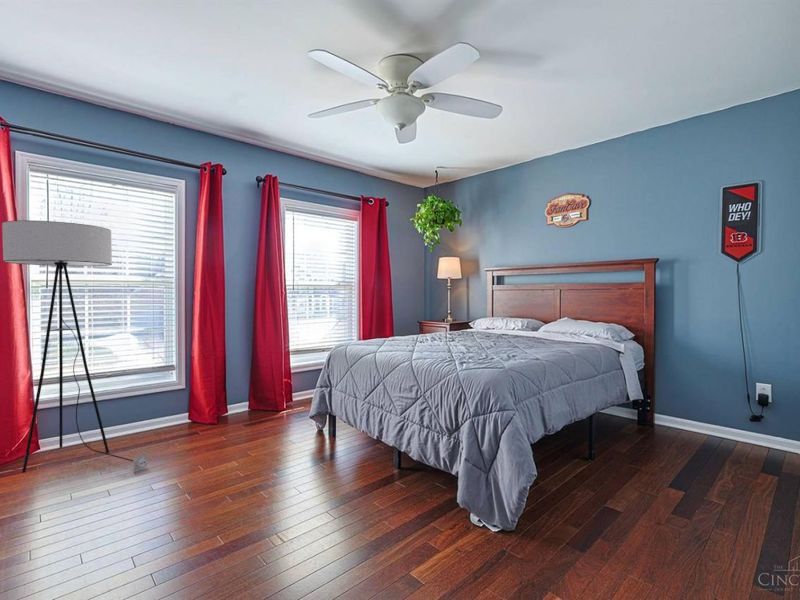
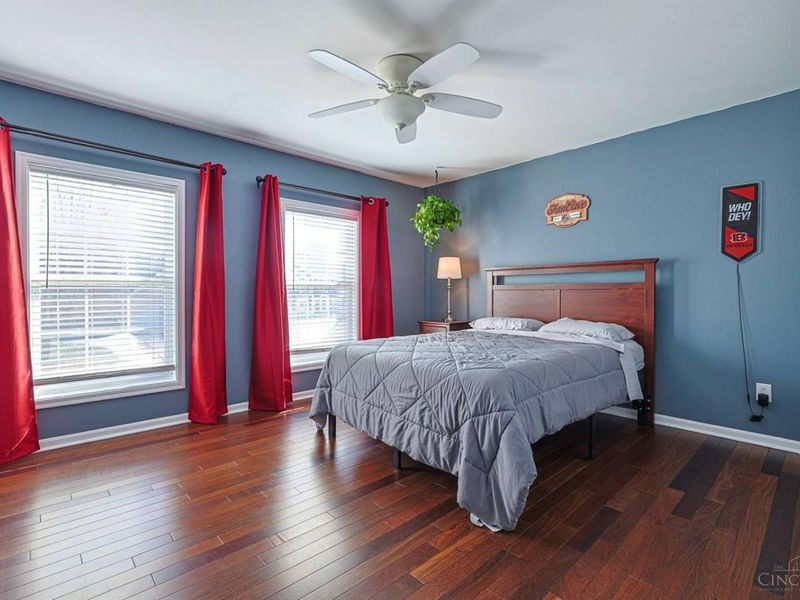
- floor lamp (78, 346)
